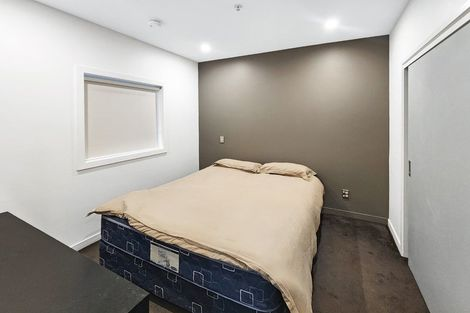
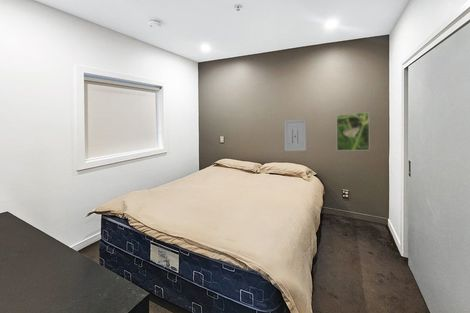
+ wall art (295, 135)
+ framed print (352, 132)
